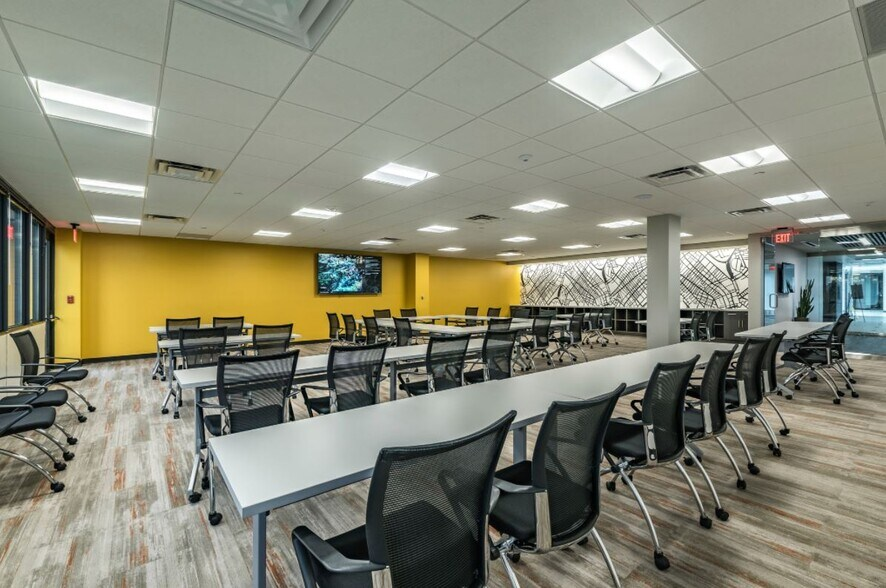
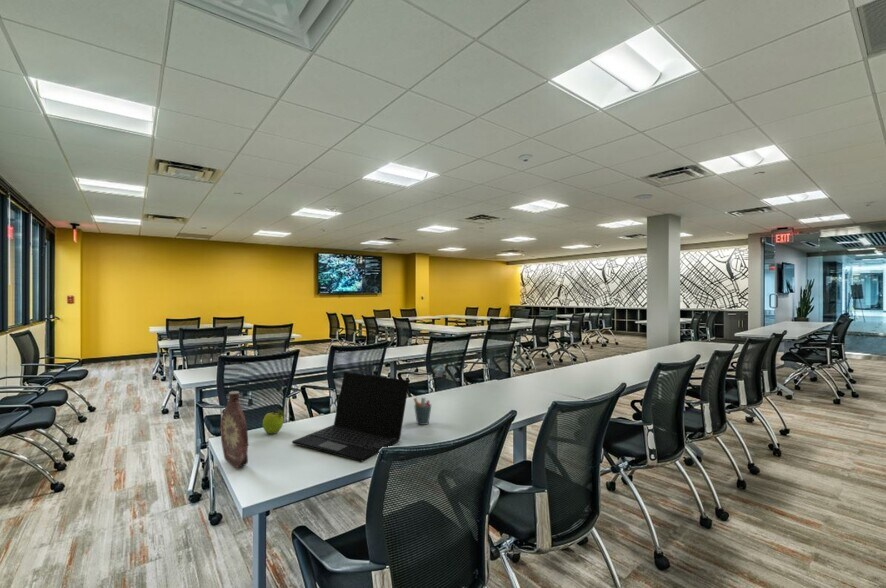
+ laptop (352, 411)
+ pen holder (422, 409)
+ fruit (274, 421)
+ bottle (235, 427)
